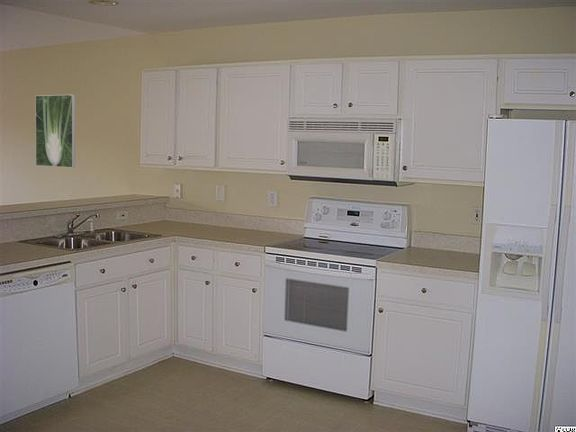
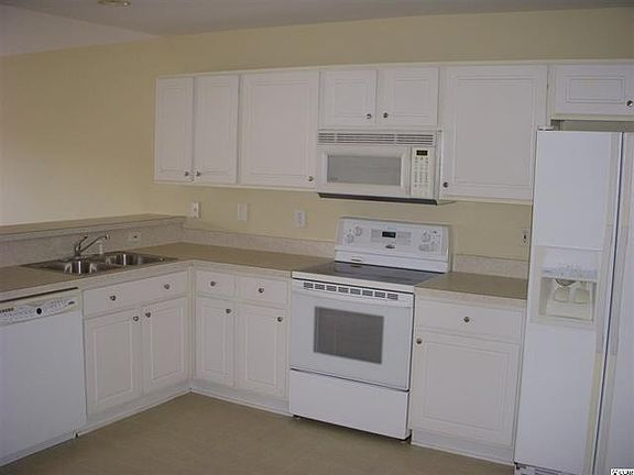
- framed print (54, 131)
